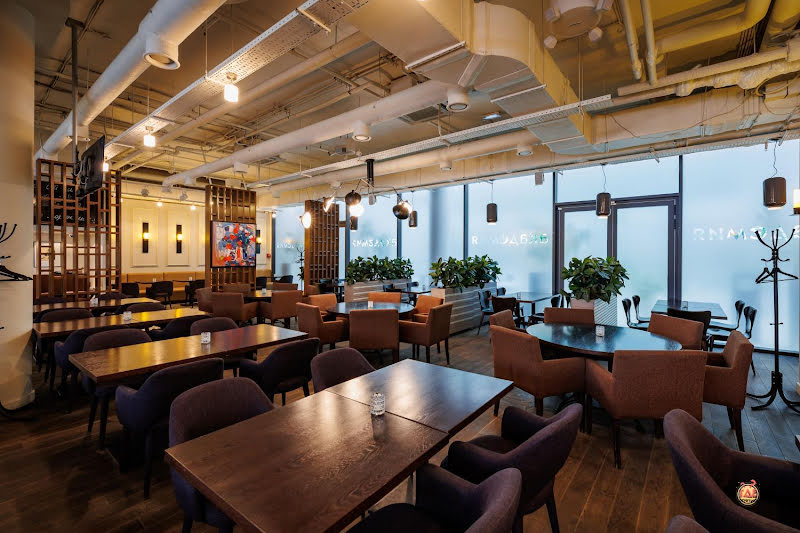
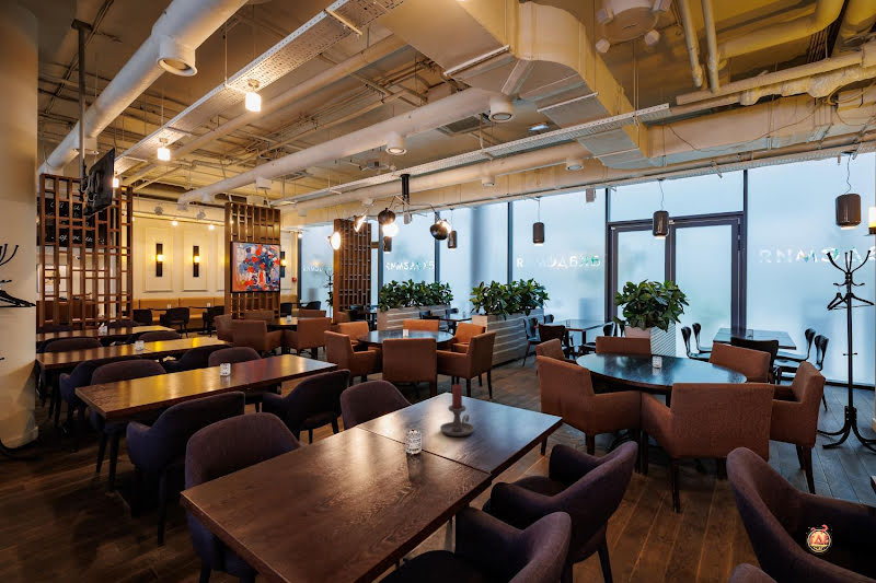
+ candle holder (459, 406)
